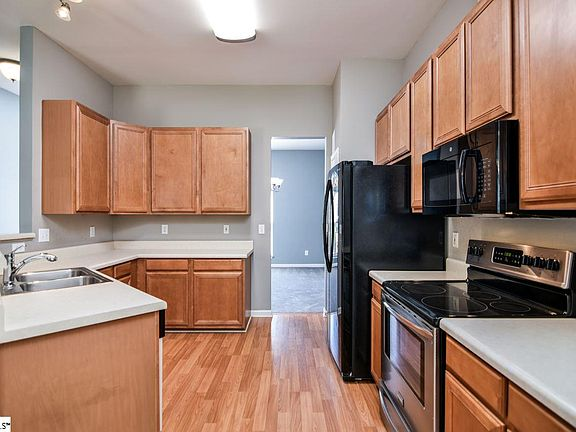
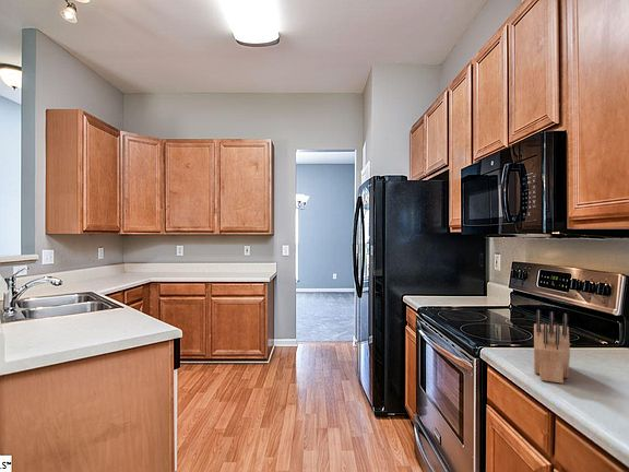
+ knife block (550, 340)
